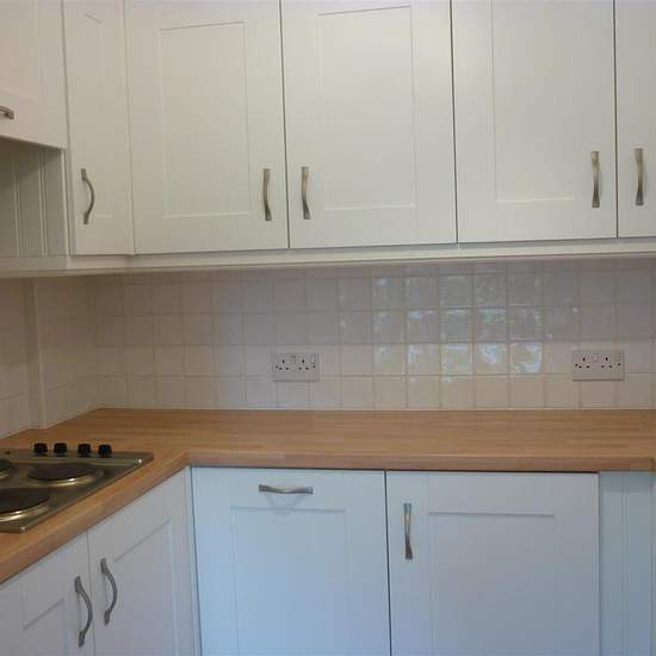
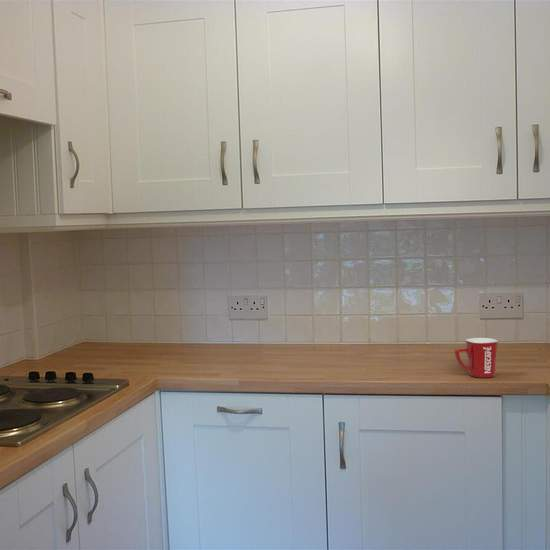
+ mug (475, 358)
